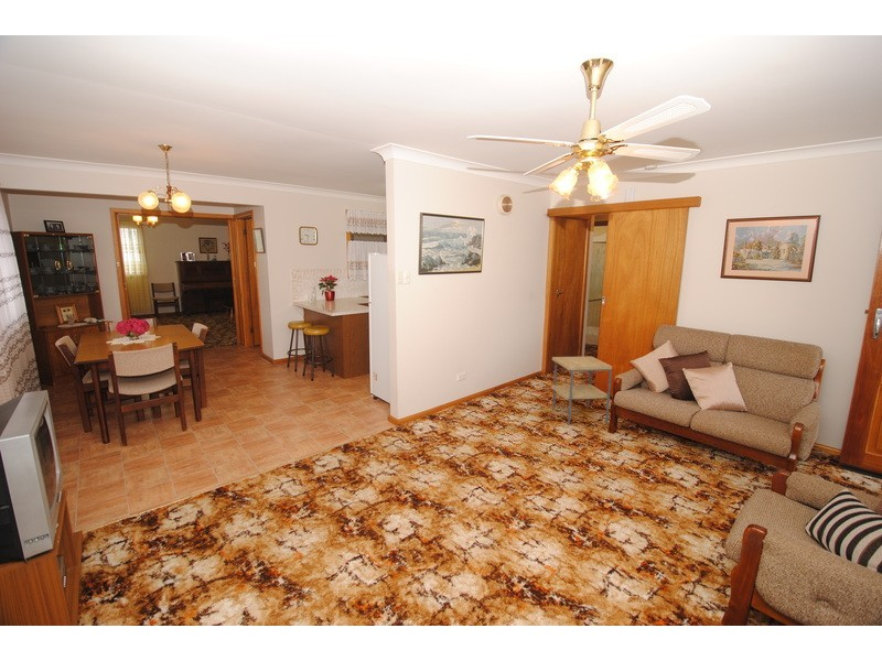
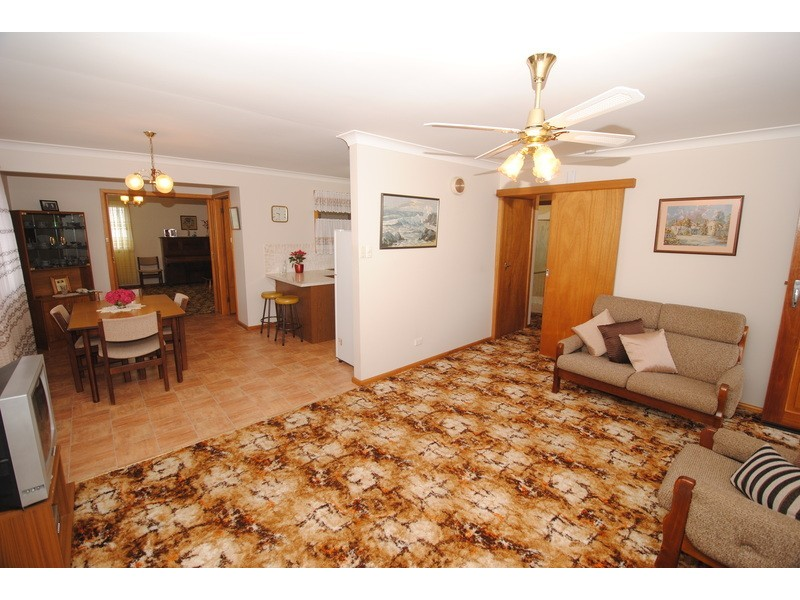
- side table (579, 389)
